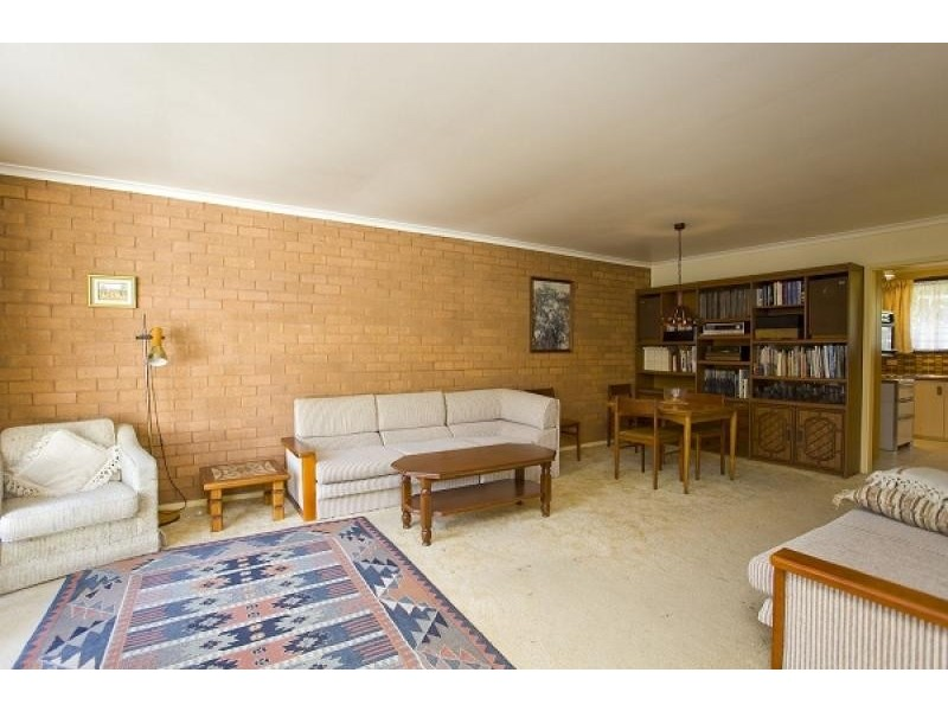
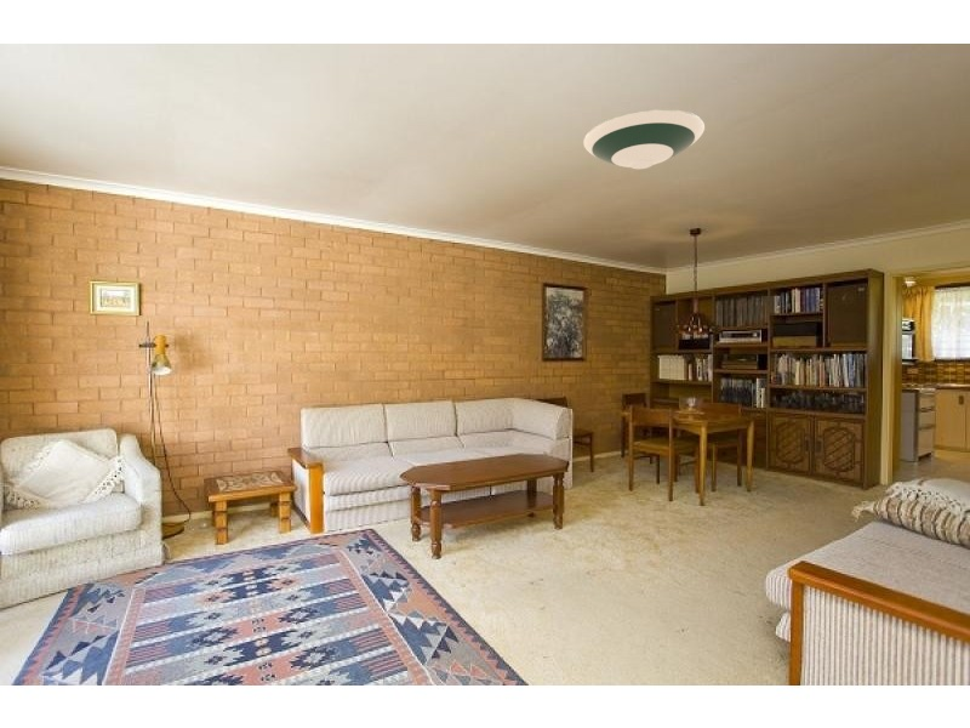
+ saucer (641, 150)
